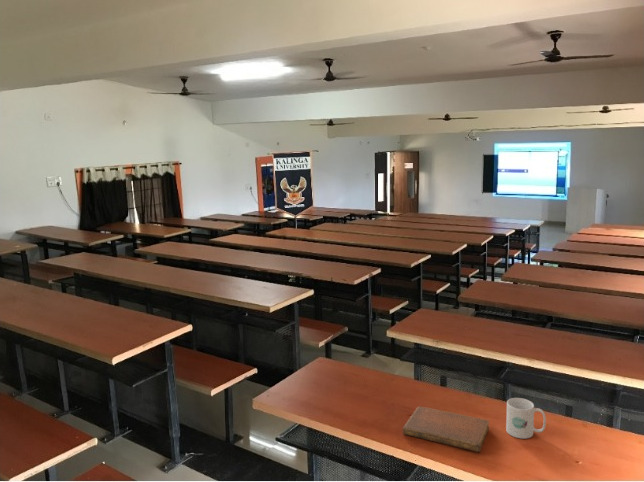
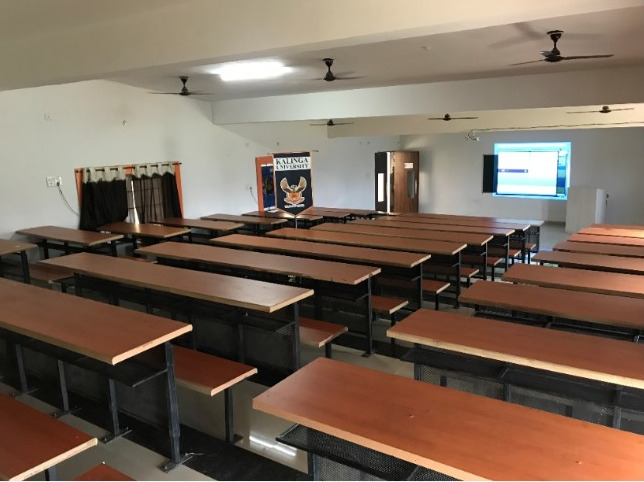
- mug (525, 418)
- notebook (446, 427)
